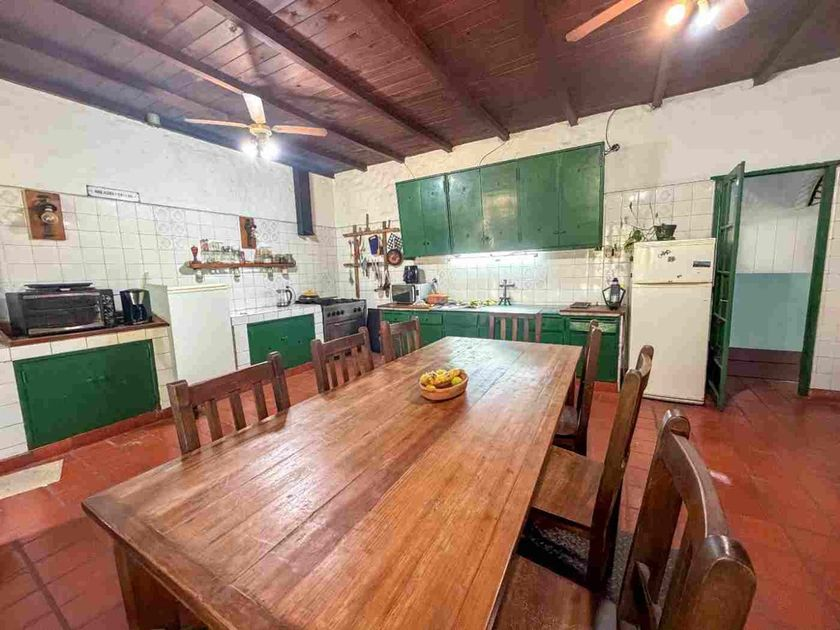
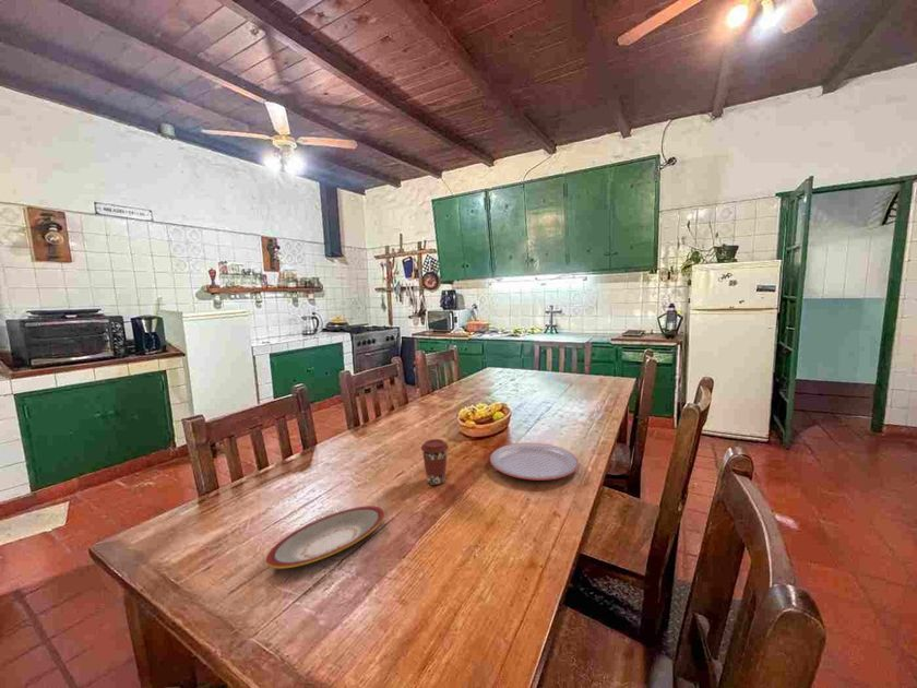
+ plate (533, 462)
+ coffee cup (434, 462)
+ plate (331, 537)
